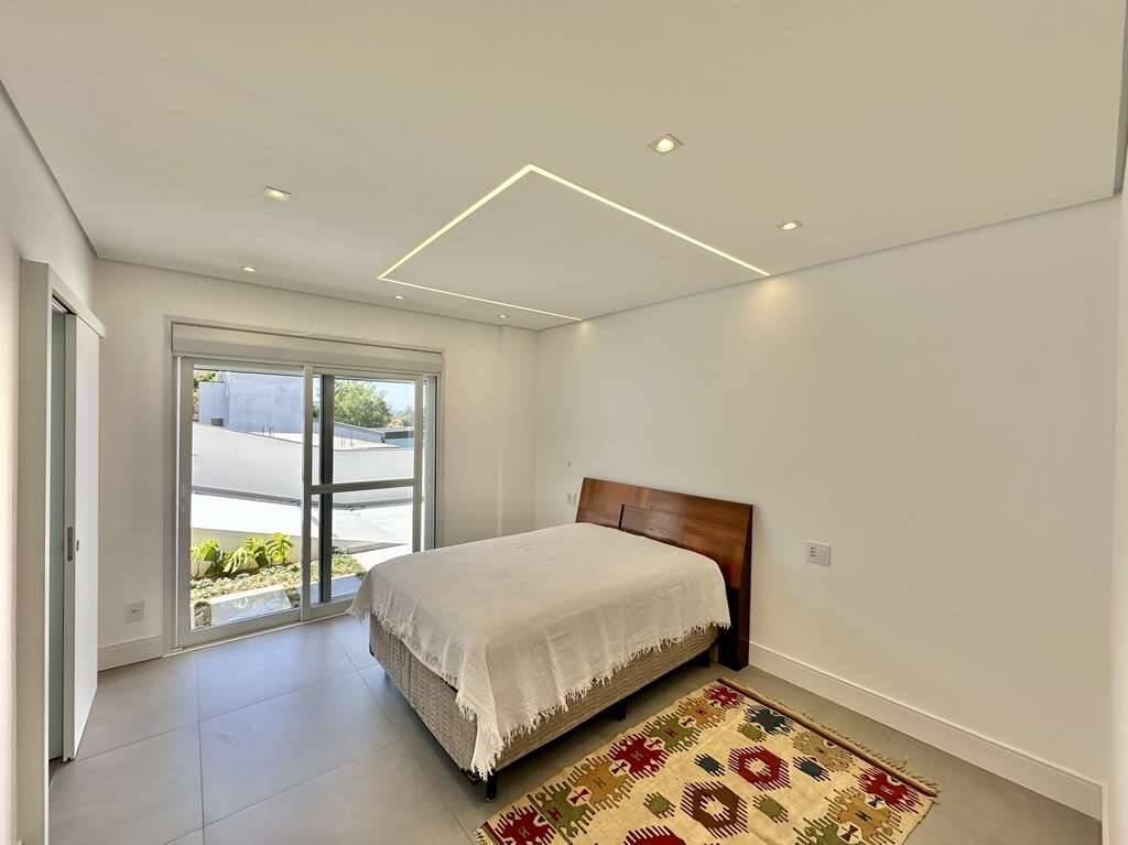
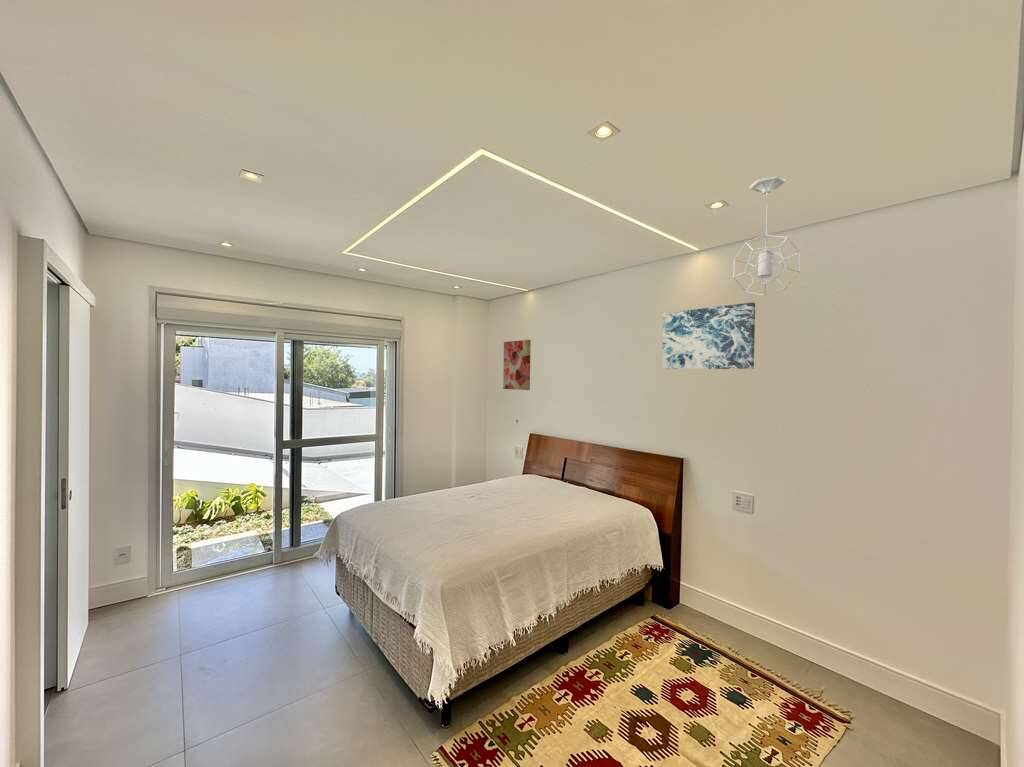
+ wall art (516, 365)
+ wall art (704, 338)
+ pendant light (766, 239)
